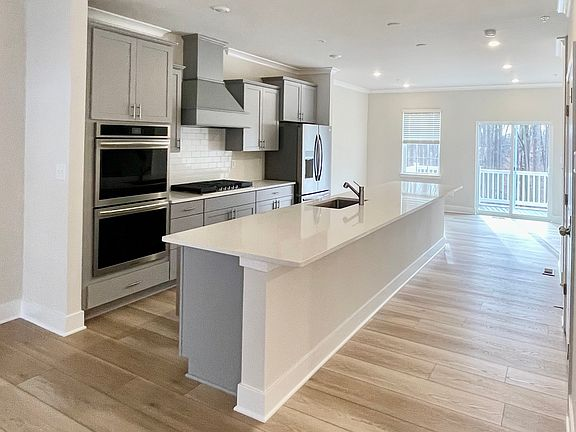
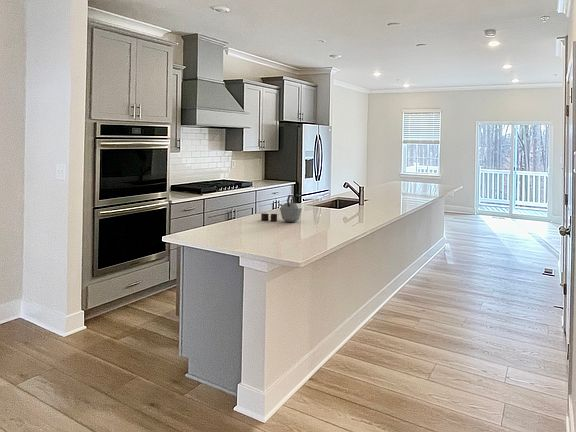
+ kettle (280, 208)
